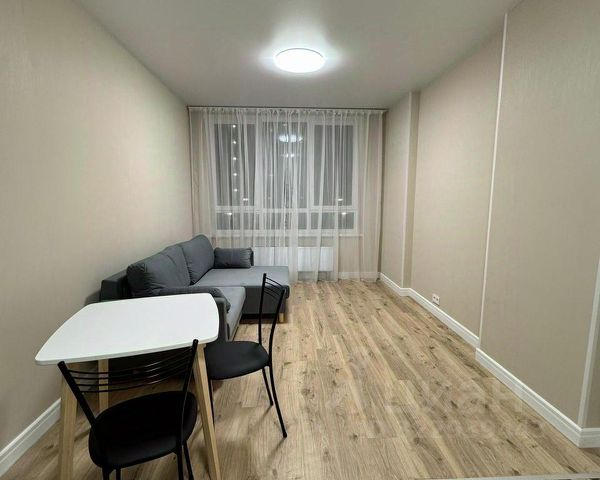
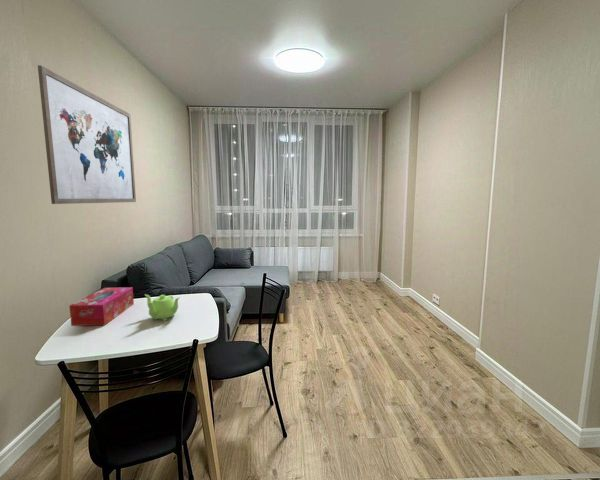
+ teapot (161, 306)
+ wall art (98, 150)
+ tissue box (104, 304)
